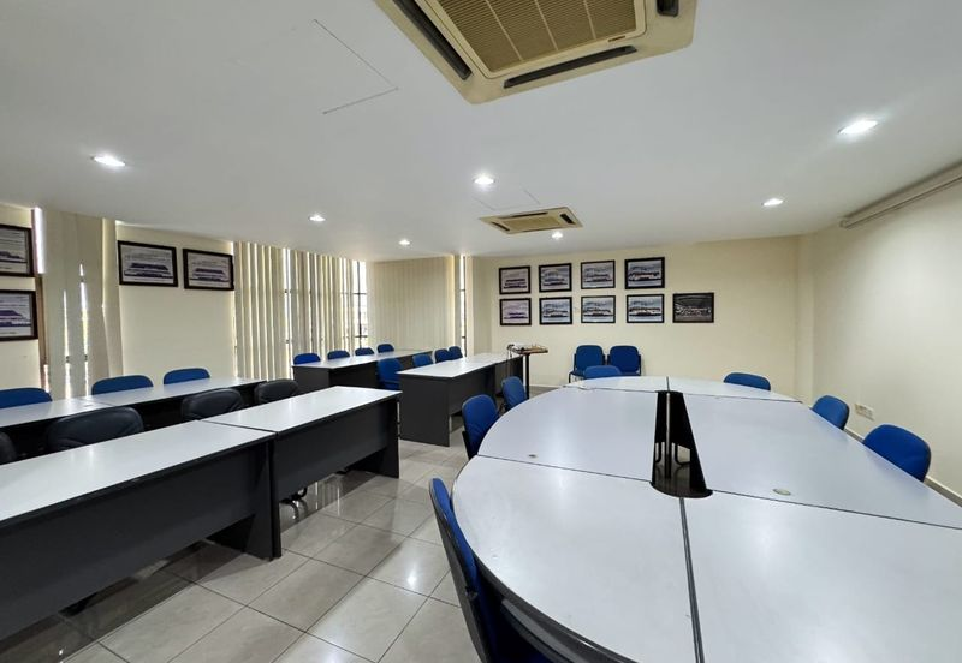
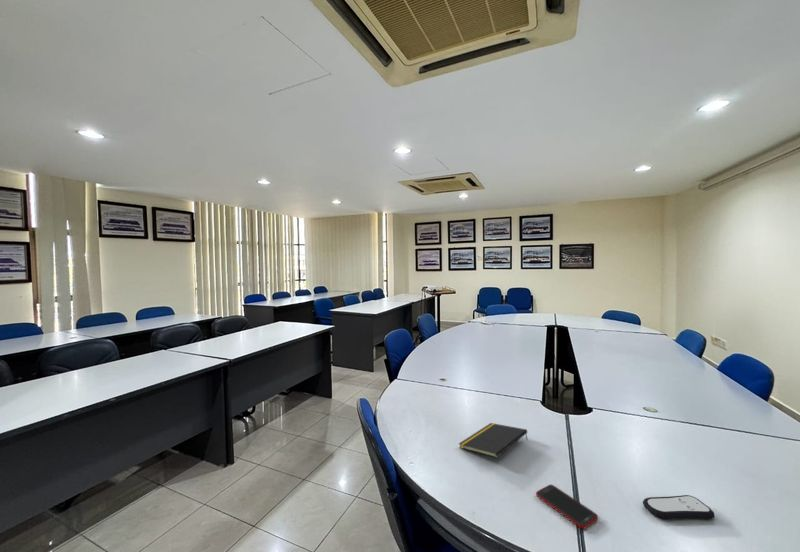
+ remote control (676, 507)
+ notepad (493, 438)
+ cell phone (565, 505)
